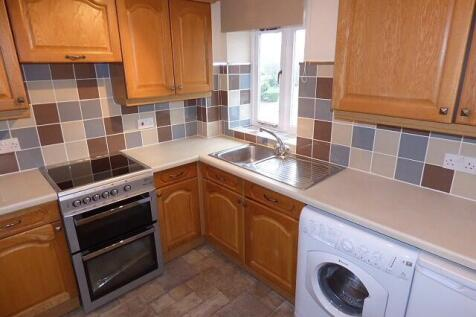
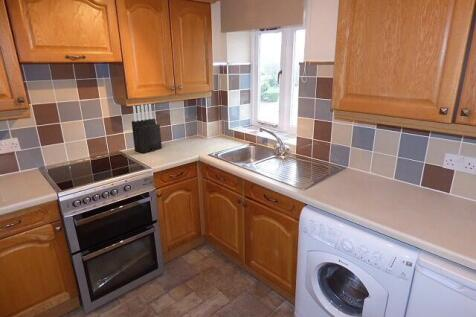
+ knife block (147, 127)
